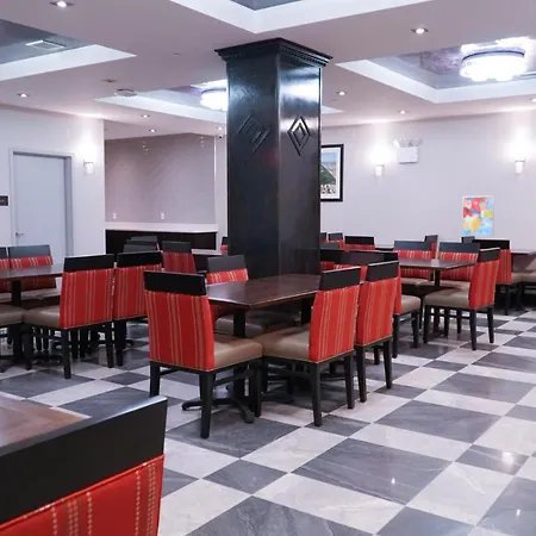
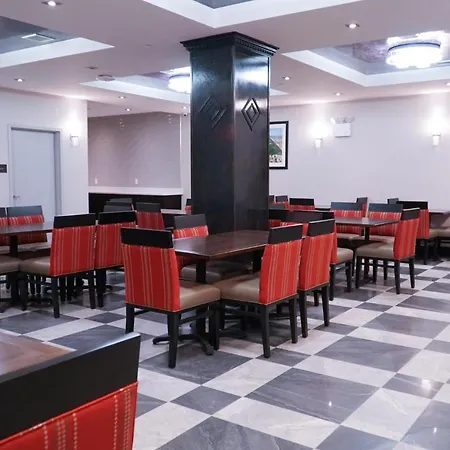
- wall art (478, 216)
